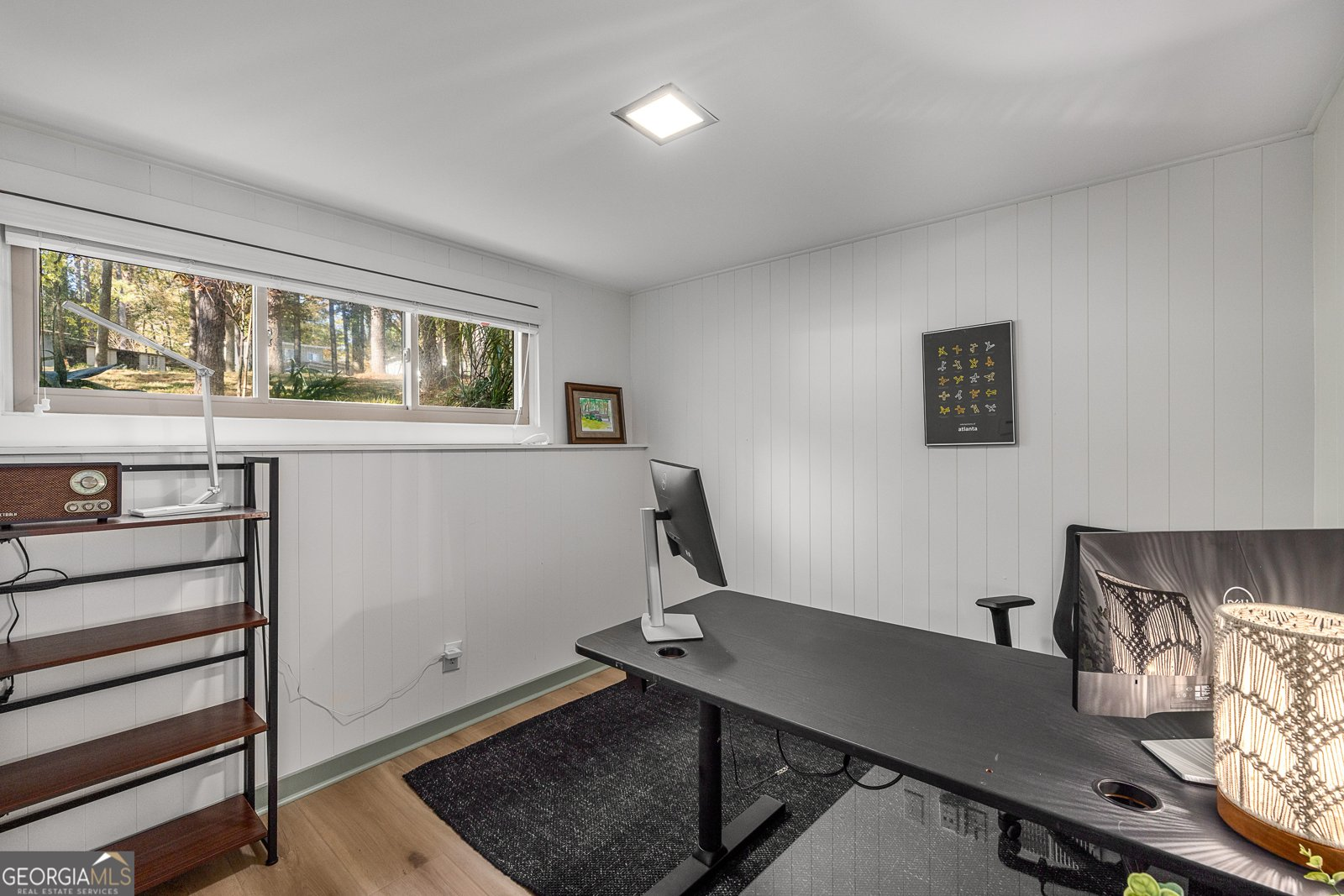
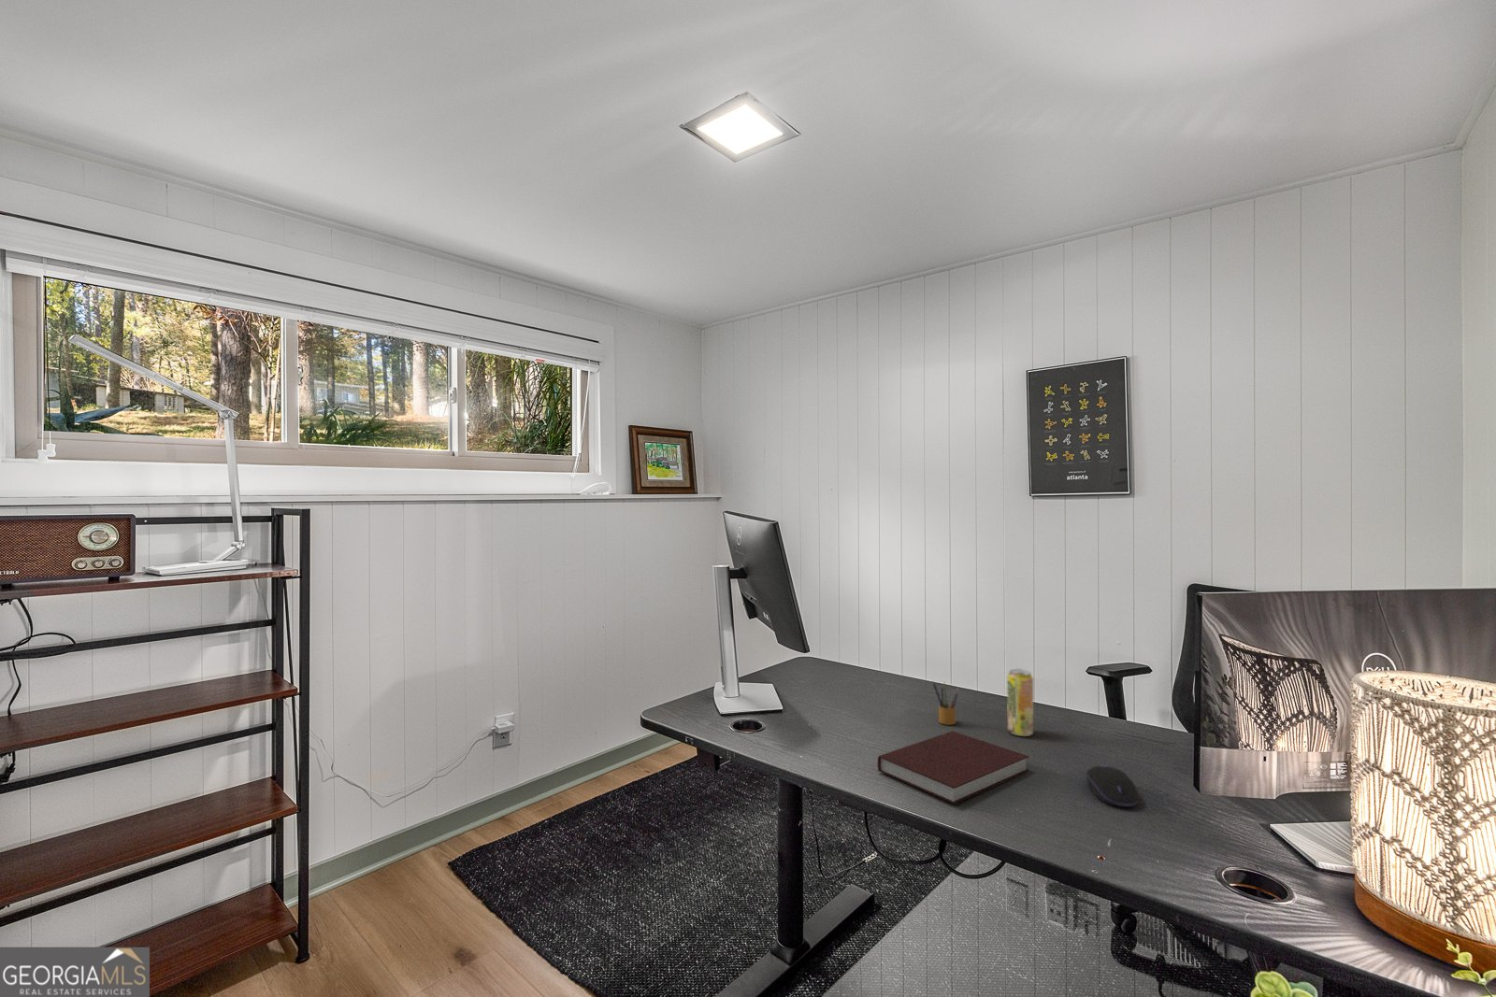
+ notebook (953, 763)
+ pencil box (945, 702)
+ beverage can (1020, 701)
+ computer mouse (1112, 783)
